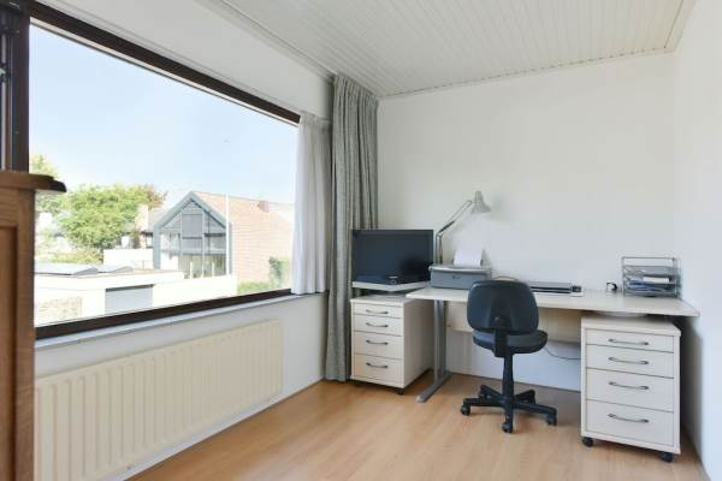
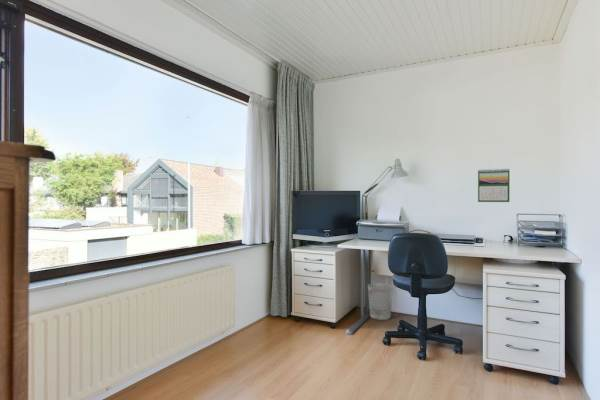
+ calendar (493, 185)
+ wastebasket (380, 301)
